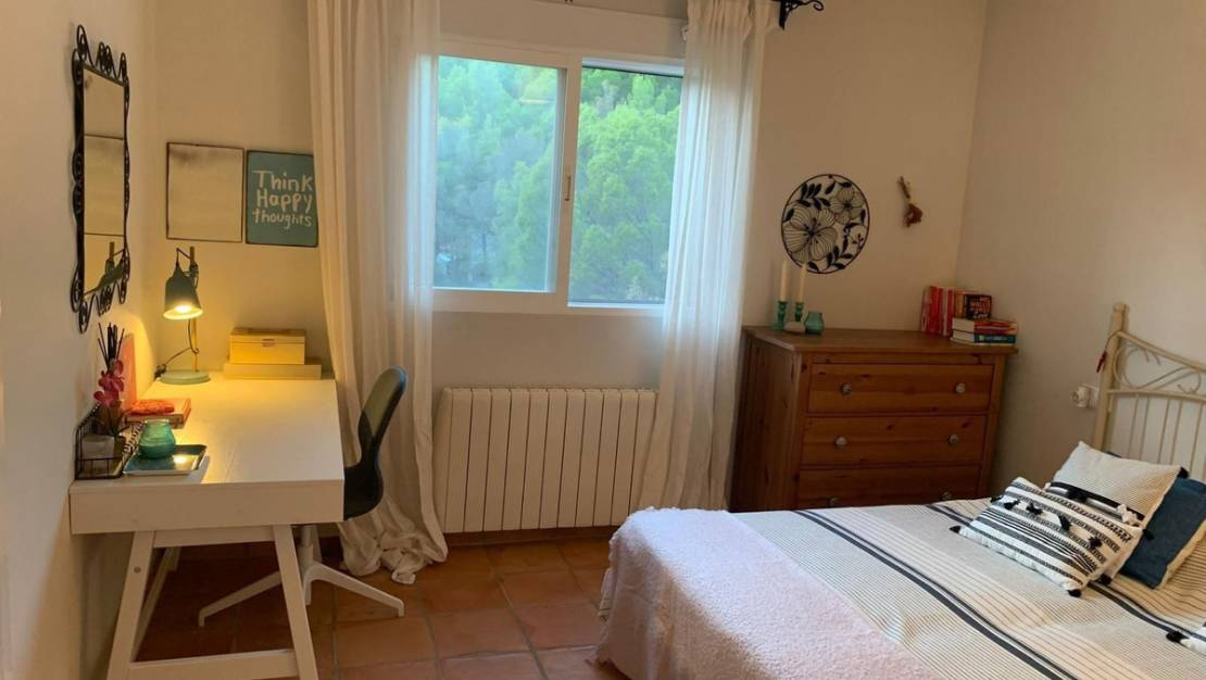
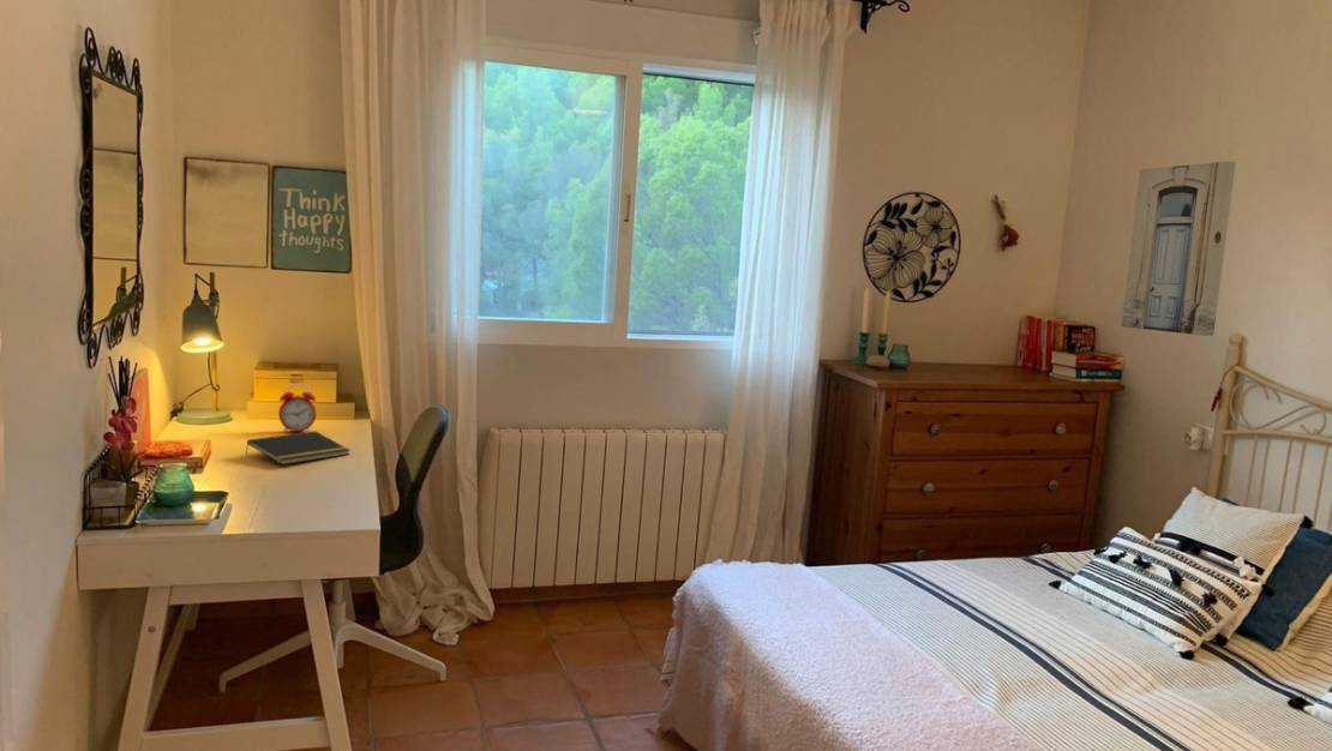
+ notepad (299, 446)
+ alarm clock (298, 408)
+ wall art (1175, 248)
